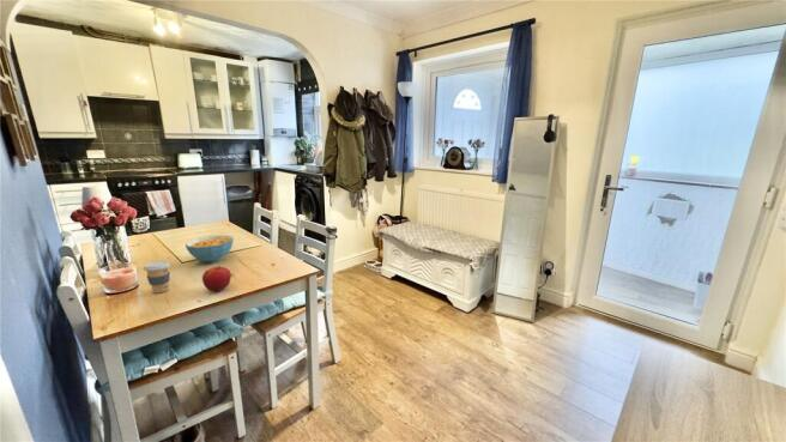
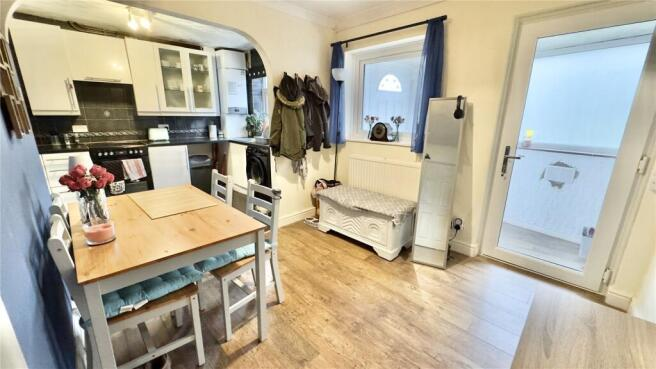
- fruit (217, 278)
- coffee cup (158, 277)
- cereal bowl (211, 250)
